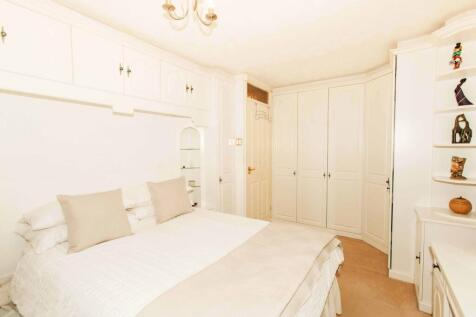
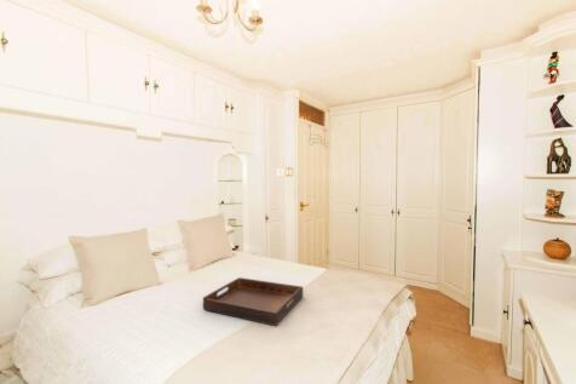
+ serving tray (254, 297)
